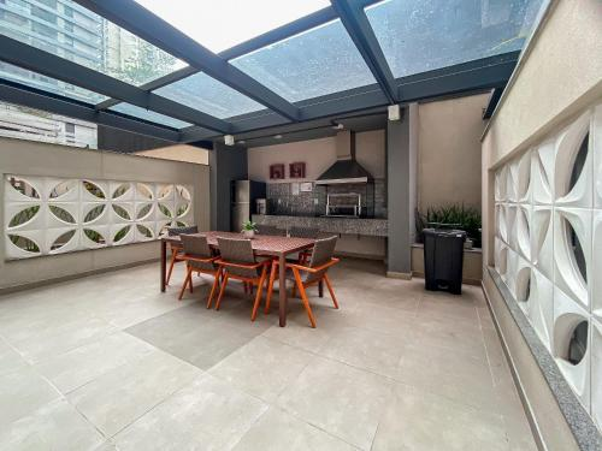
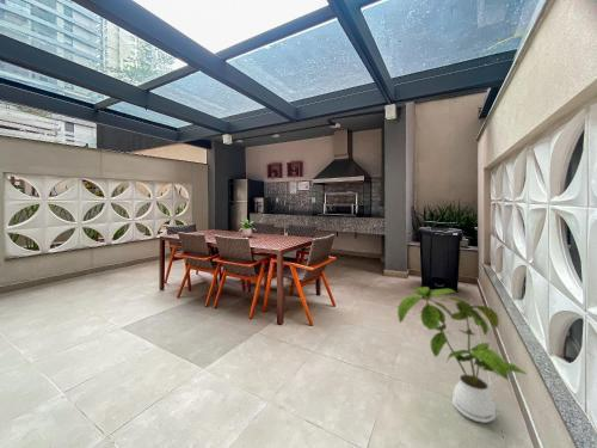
+ house plant (451, 349)
